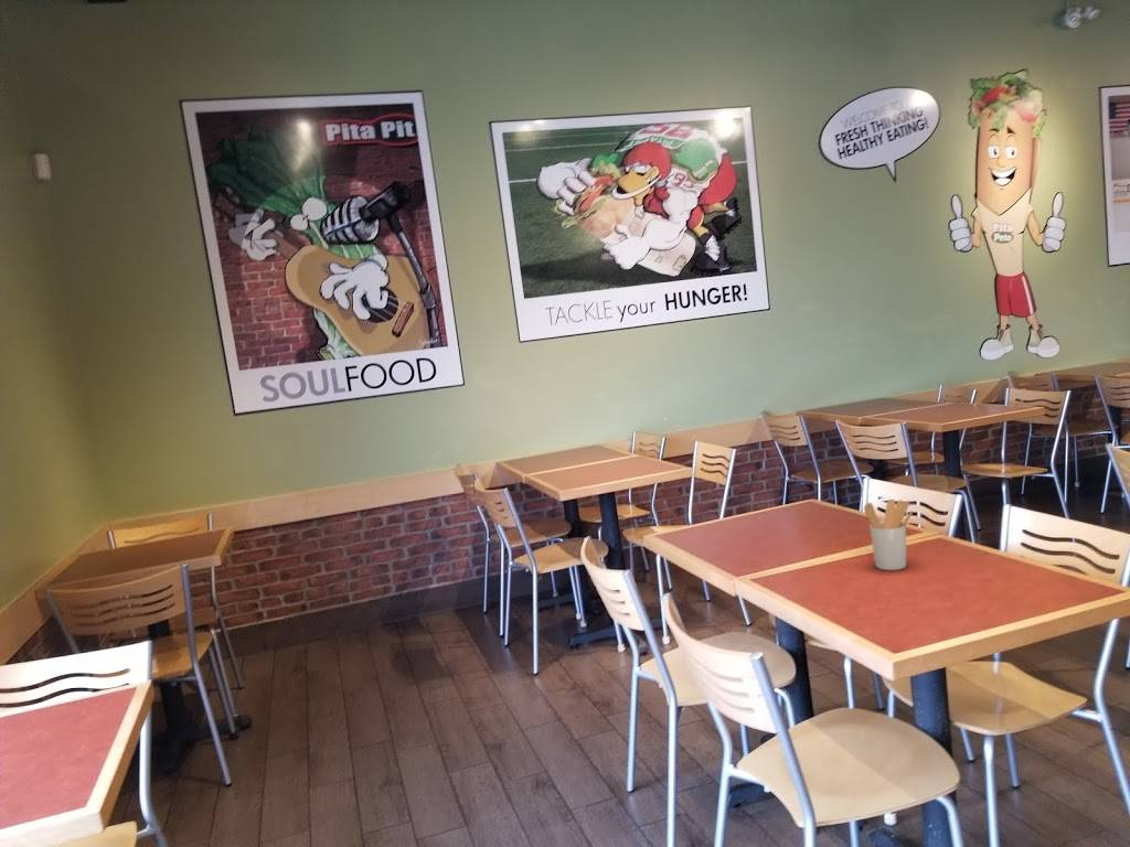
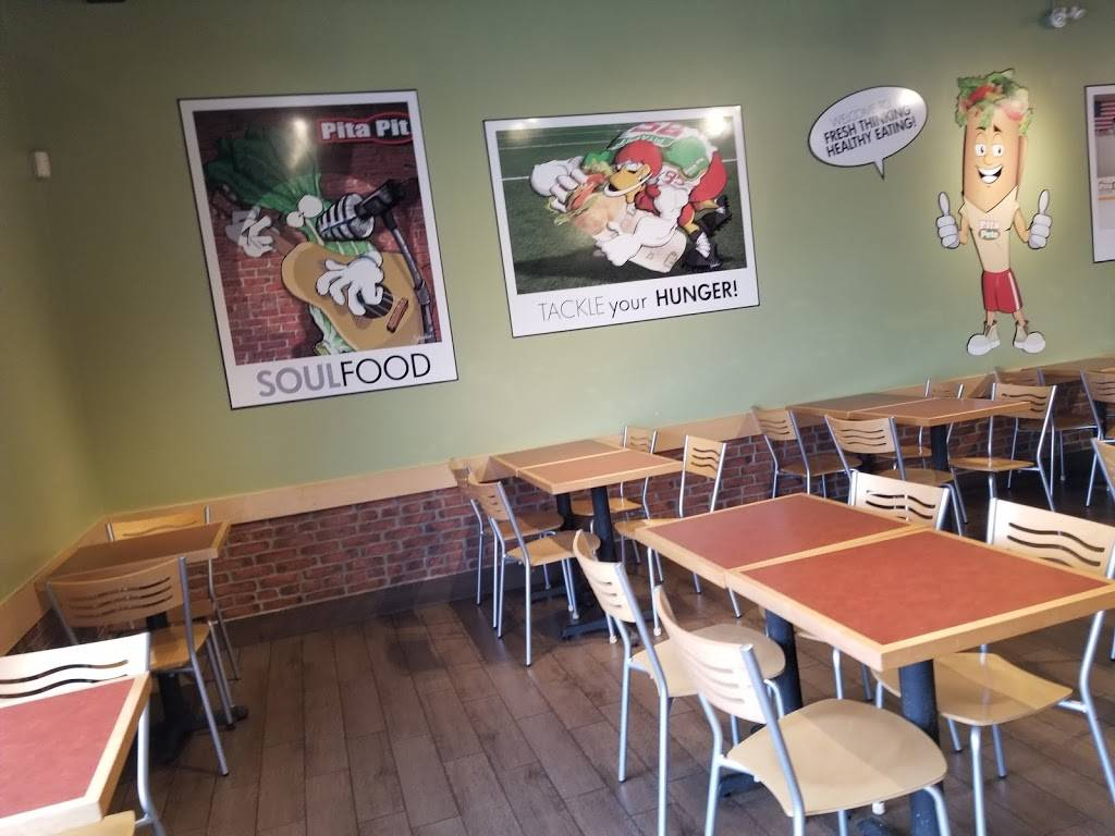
- utensil holder (892, 533)
